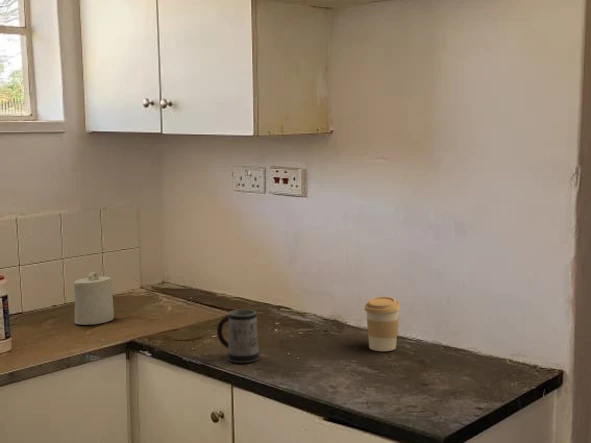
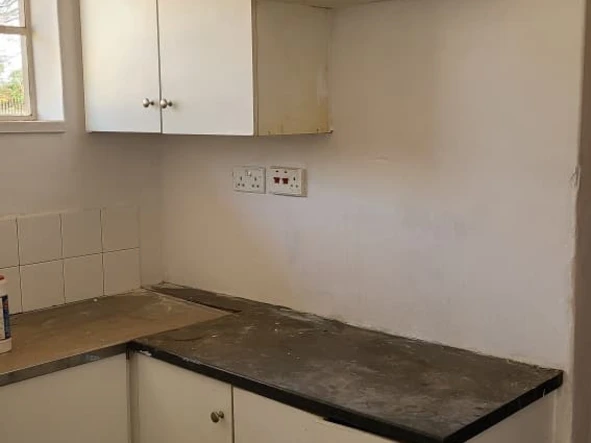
- mug (236, 334)
- candle (93, 296)
- coffee cup (382, 323)
